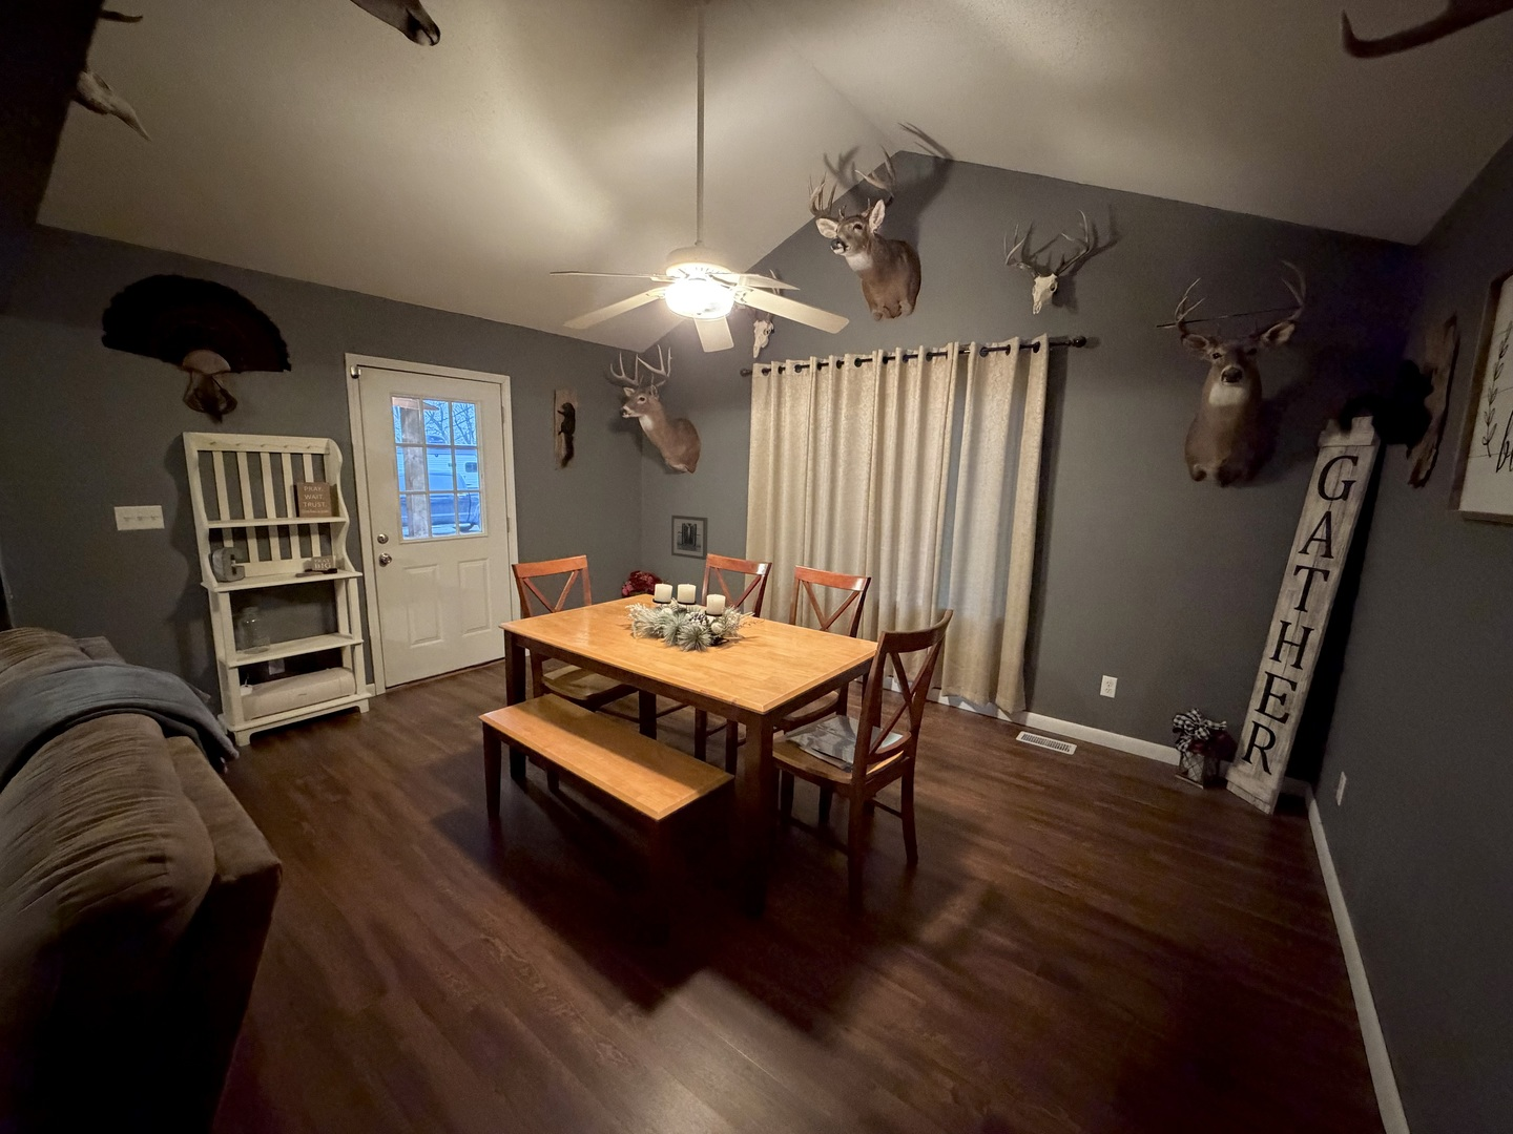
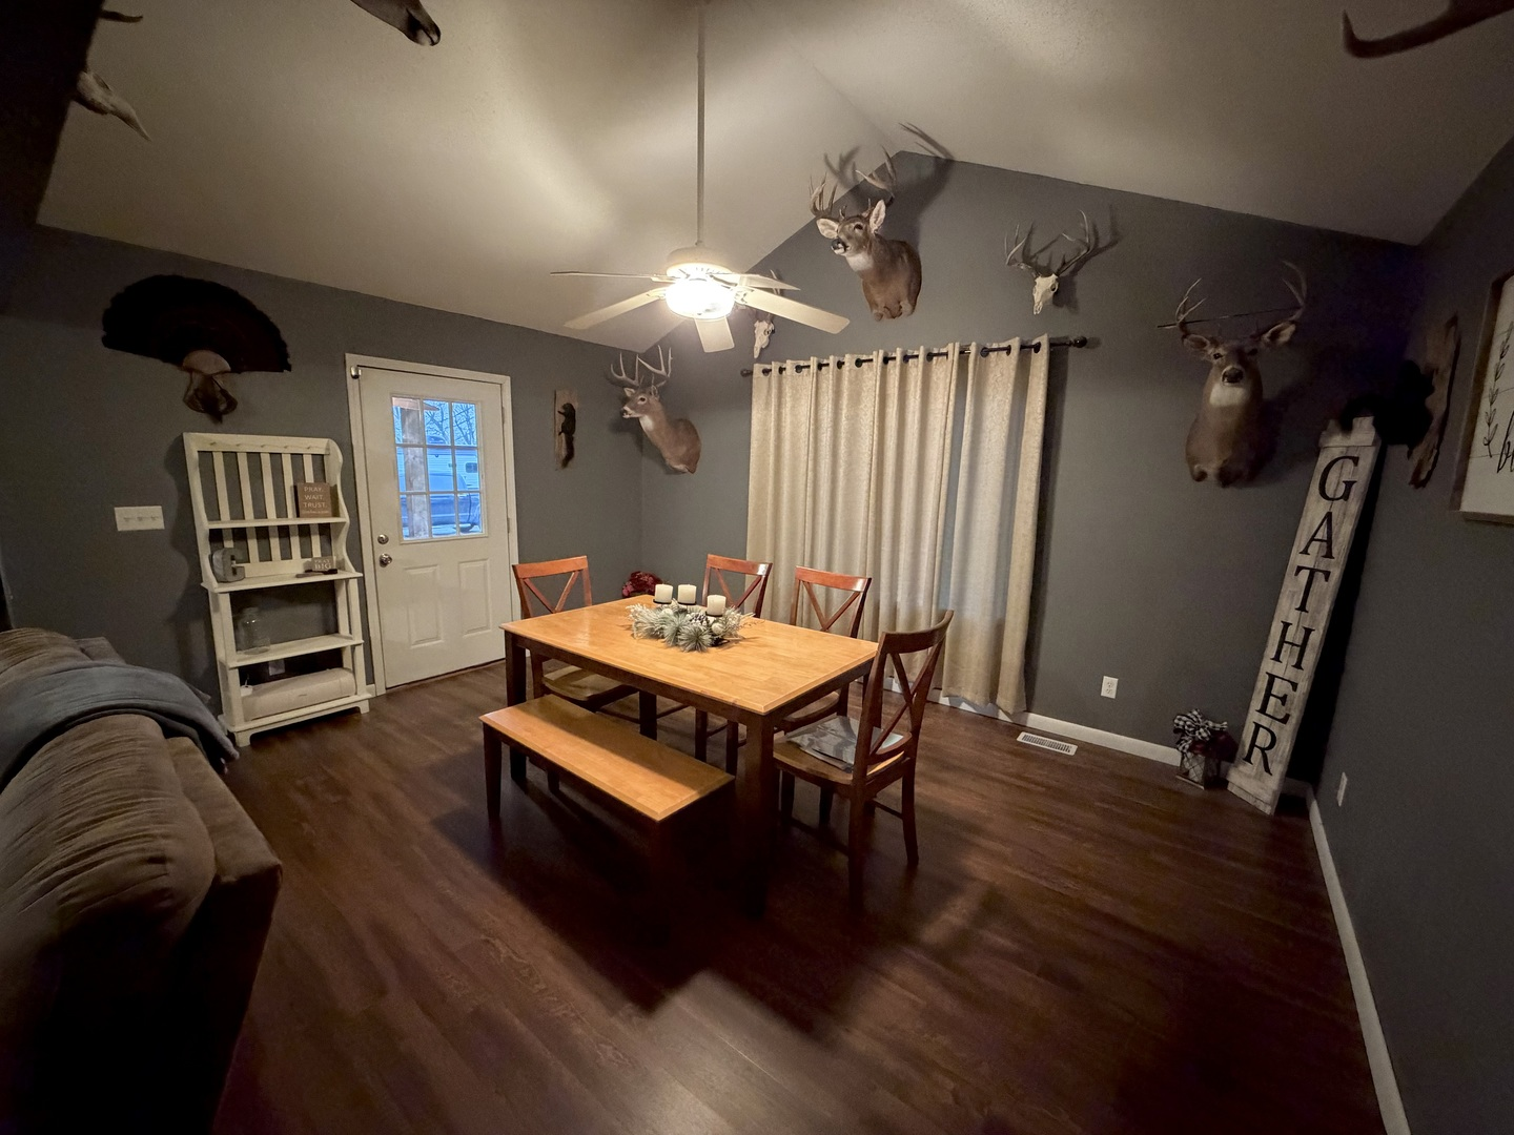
- wall art (689, 536)
